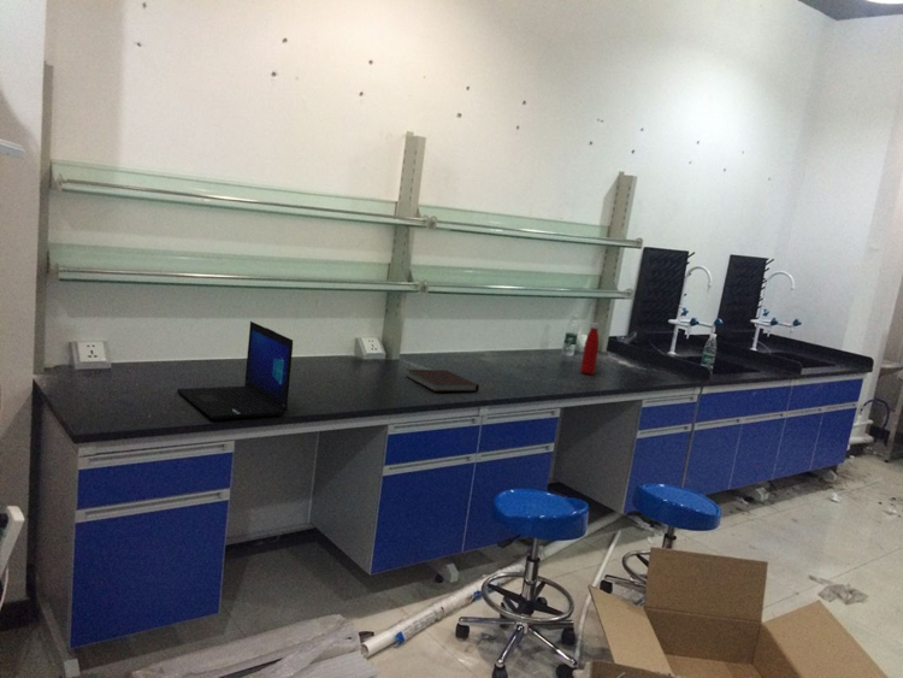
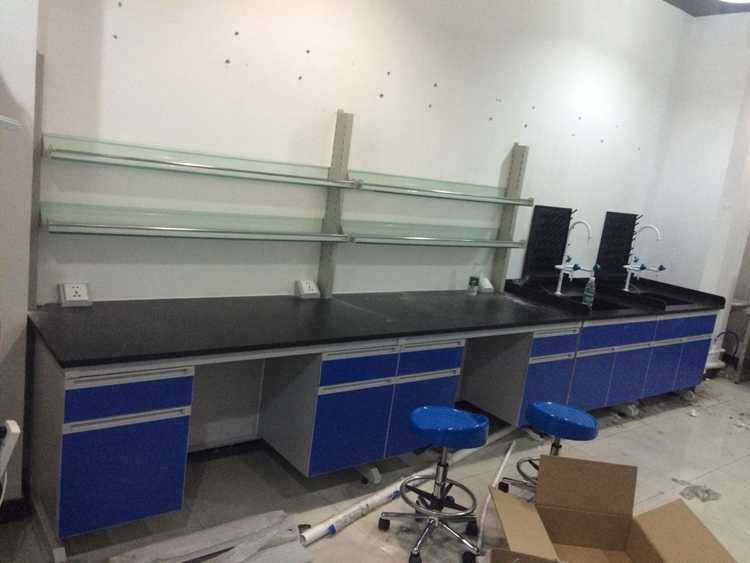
- bottle (590, 348)
- notebook (441, 379)
- laptop (246, 369)
